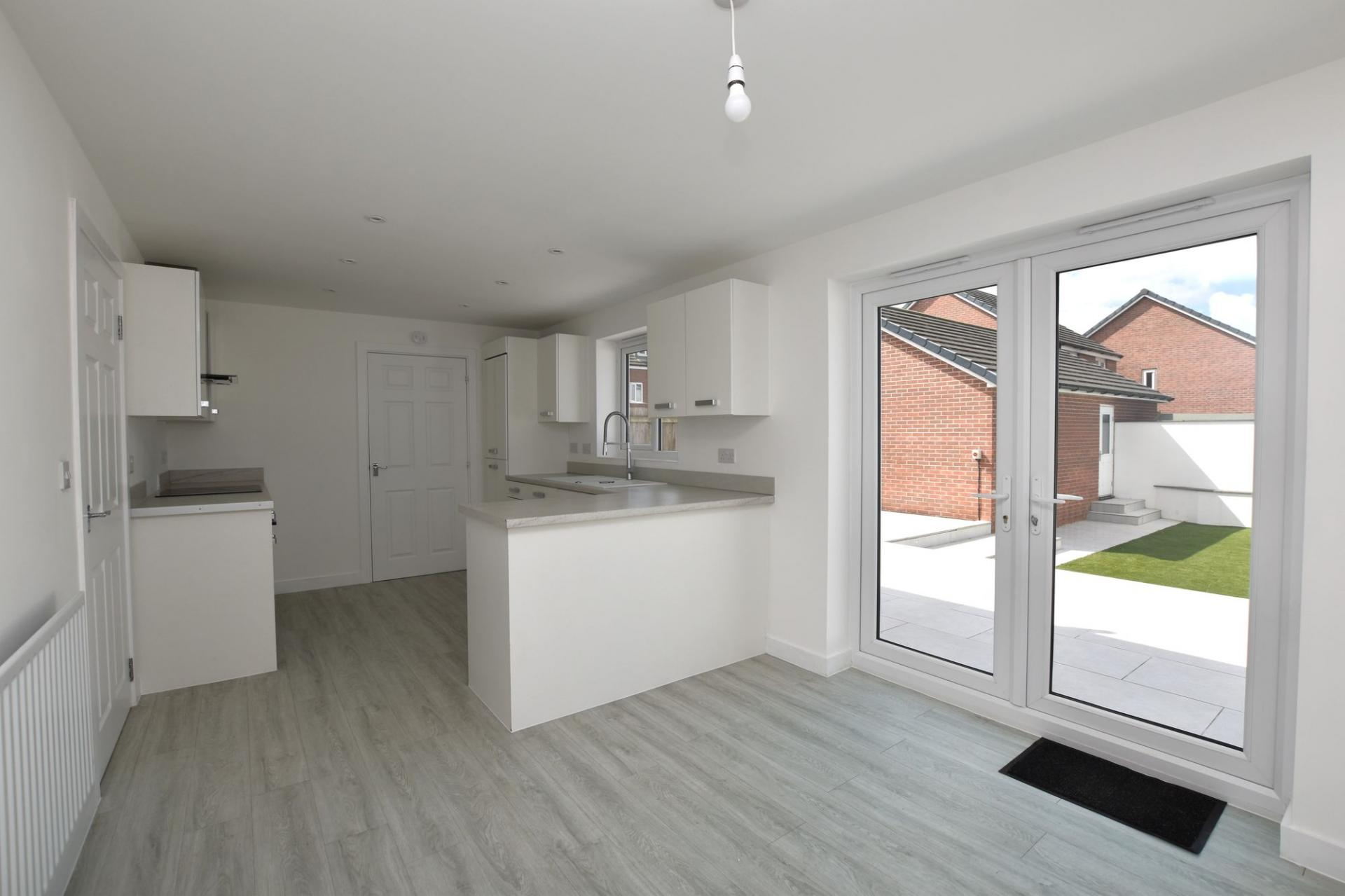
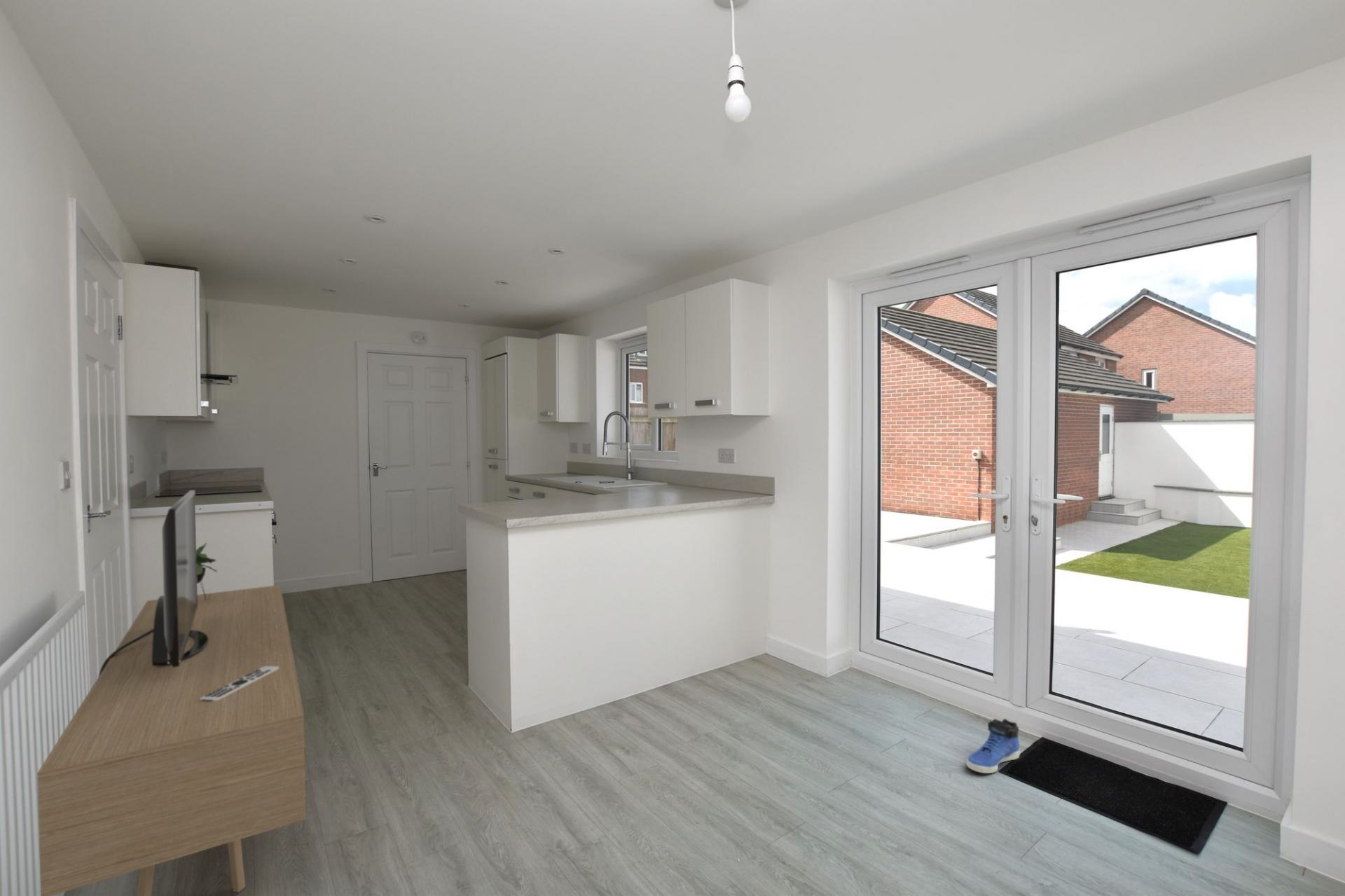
+ media console (200, 639)
+ sneaker (993, 742)
